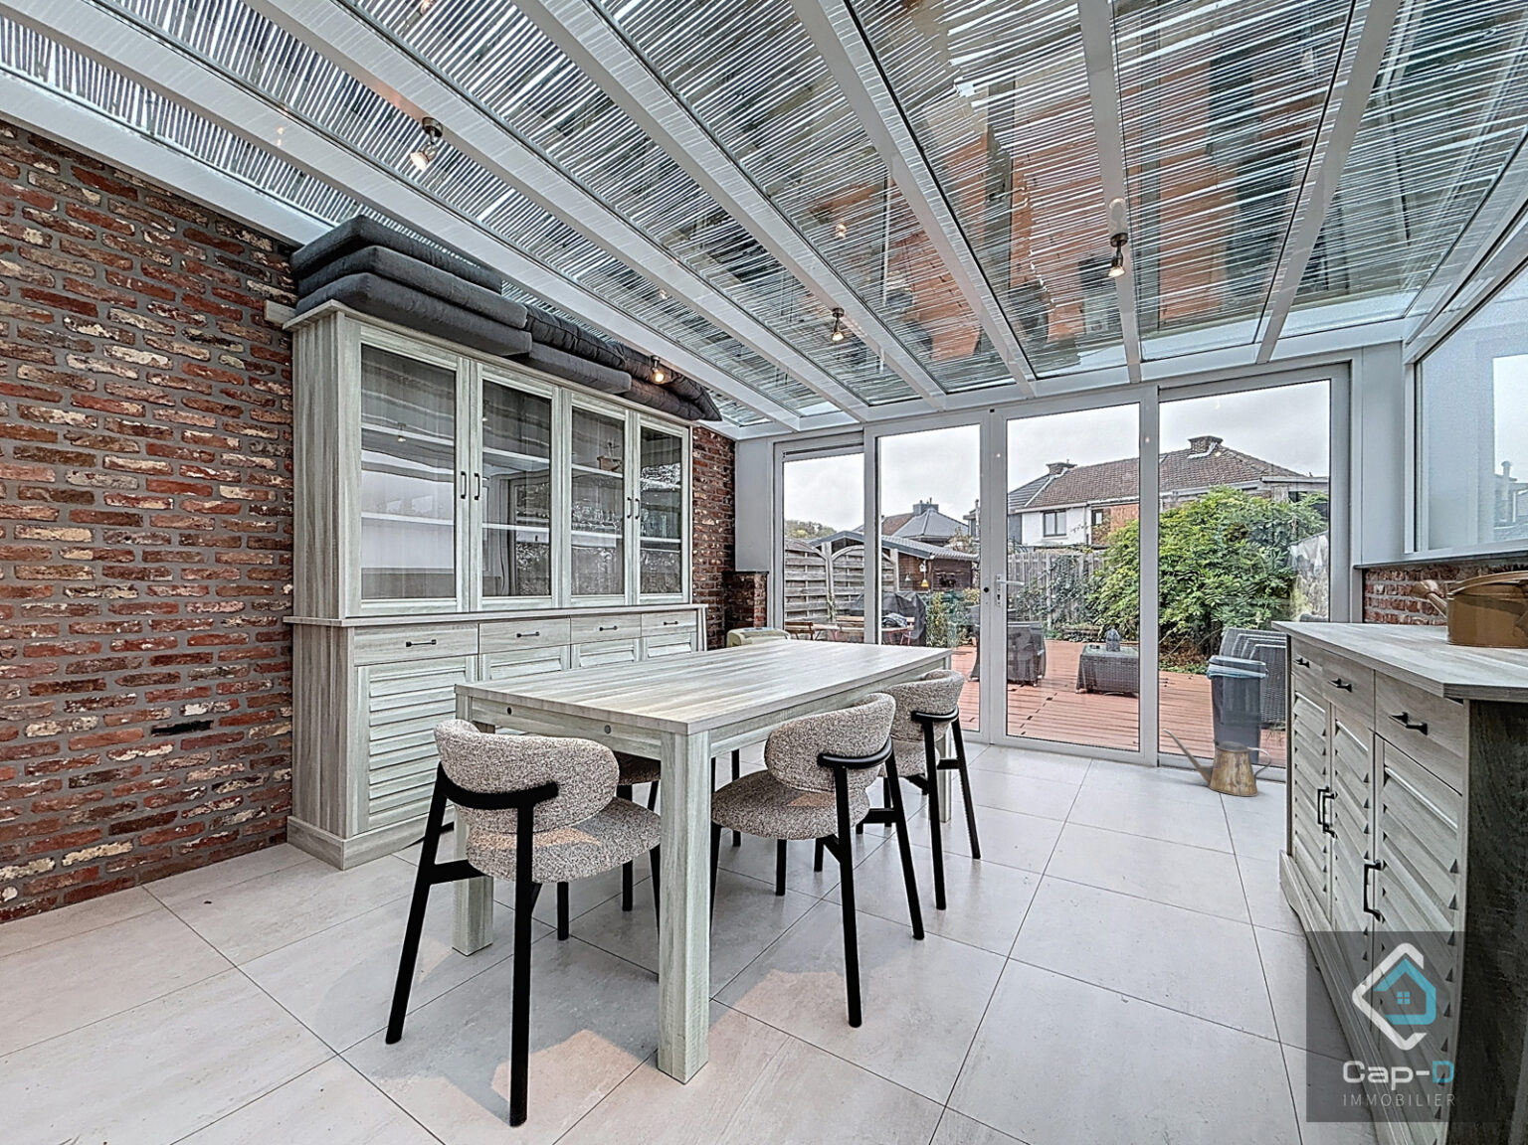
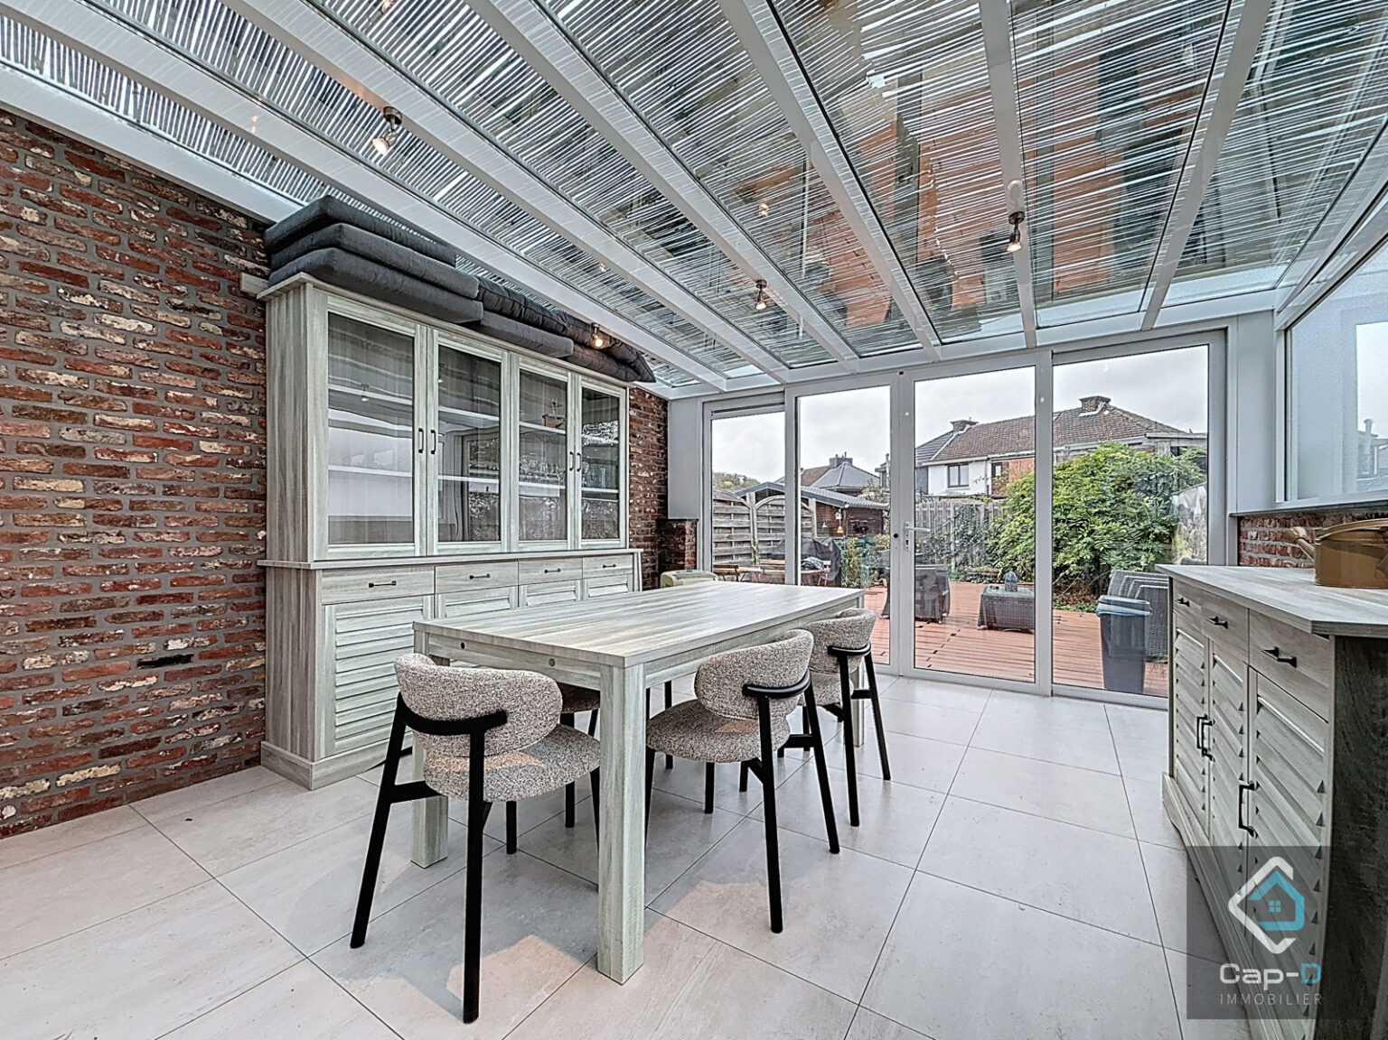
- watering can (1215, 760)
